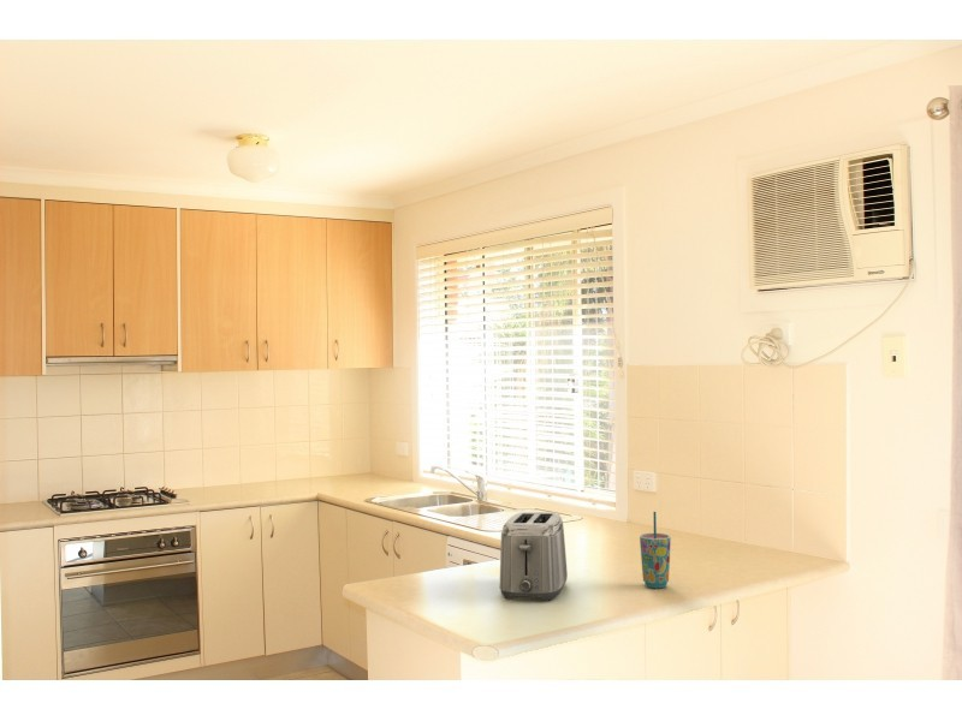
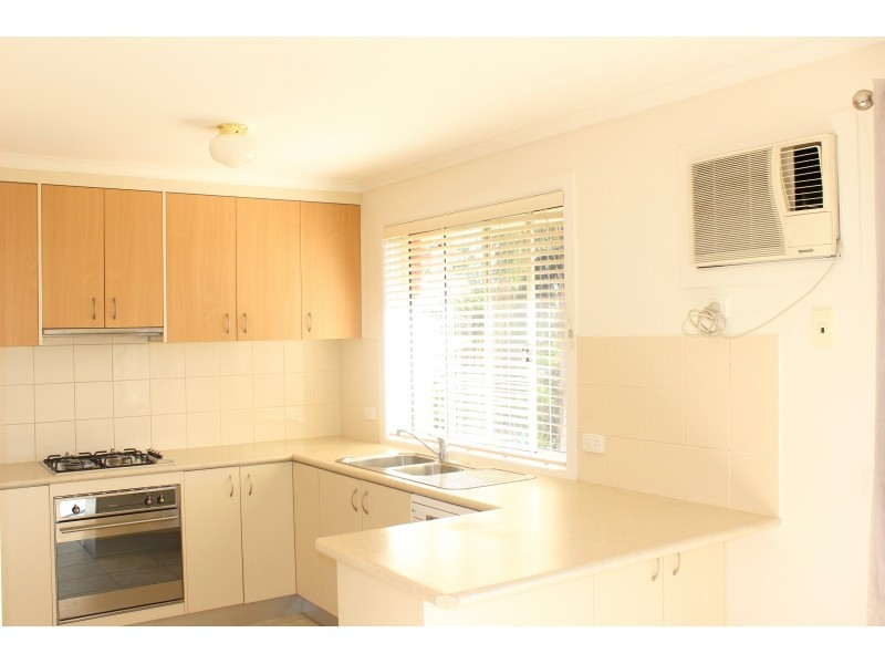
- toaster (535, 553)
- cup (654, 548)
